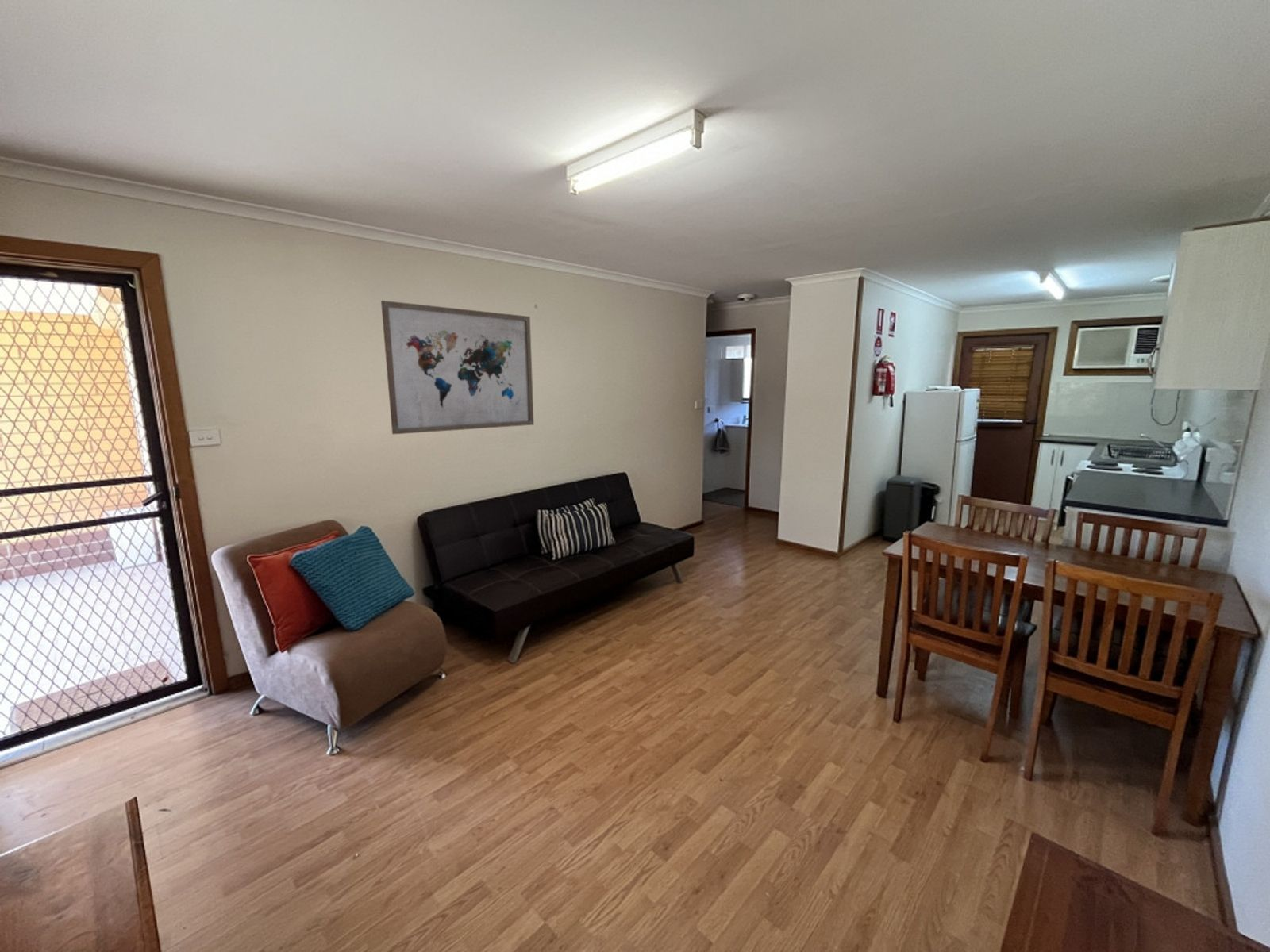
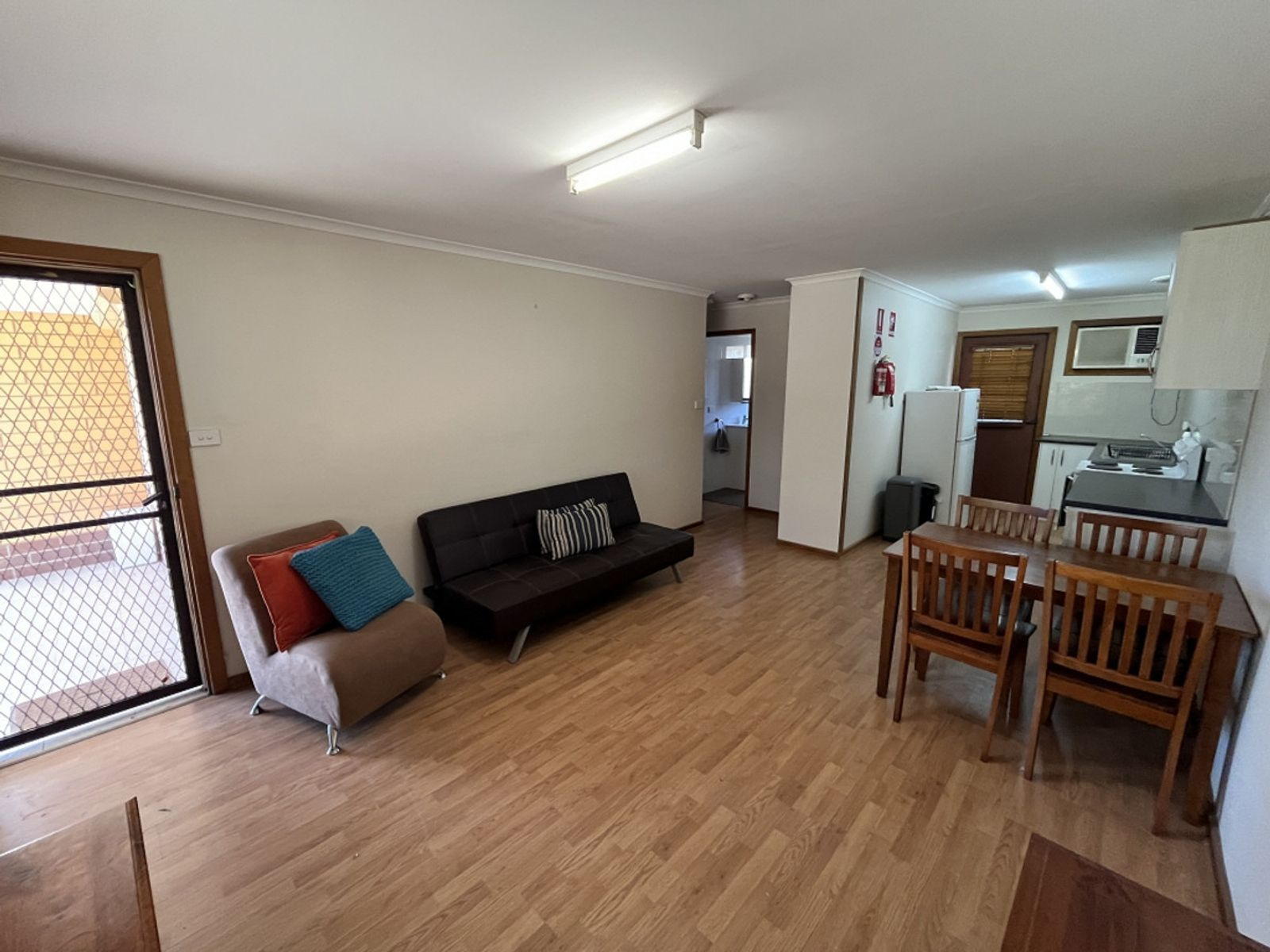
- wall art (467, 370)
